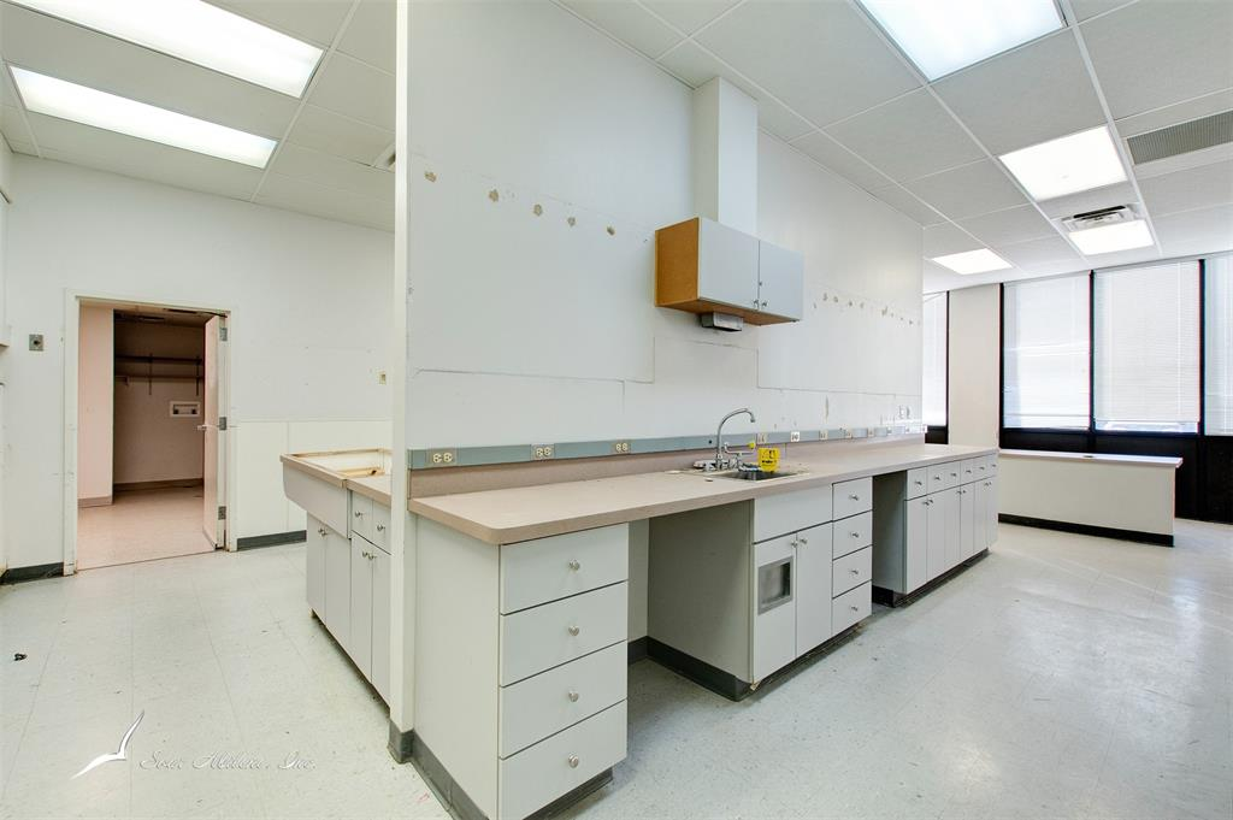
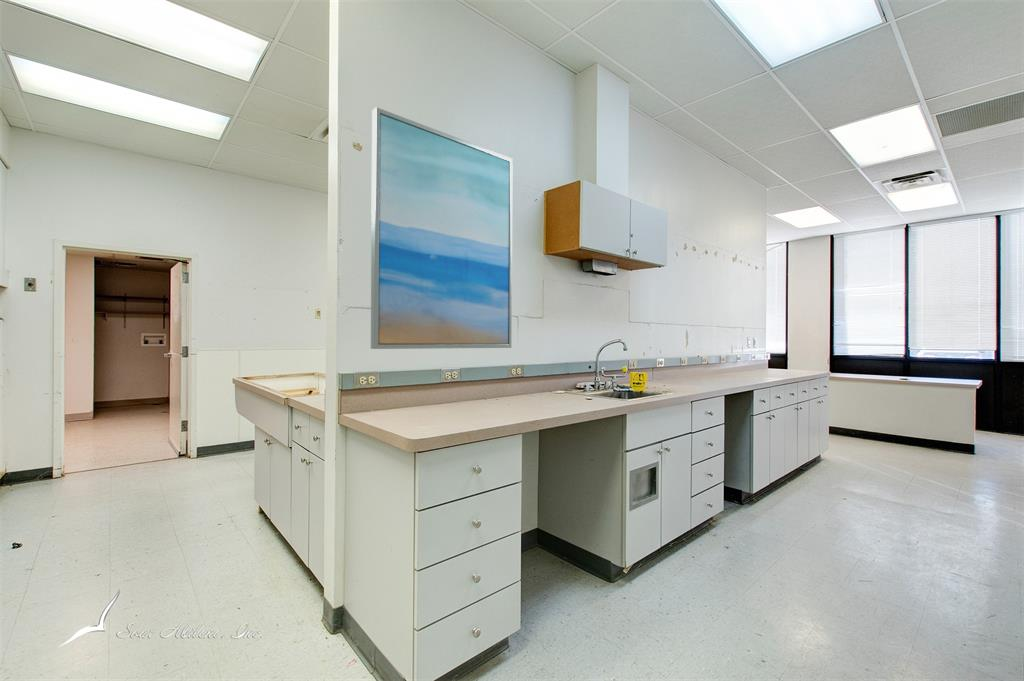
+ wall art (449, 242)
